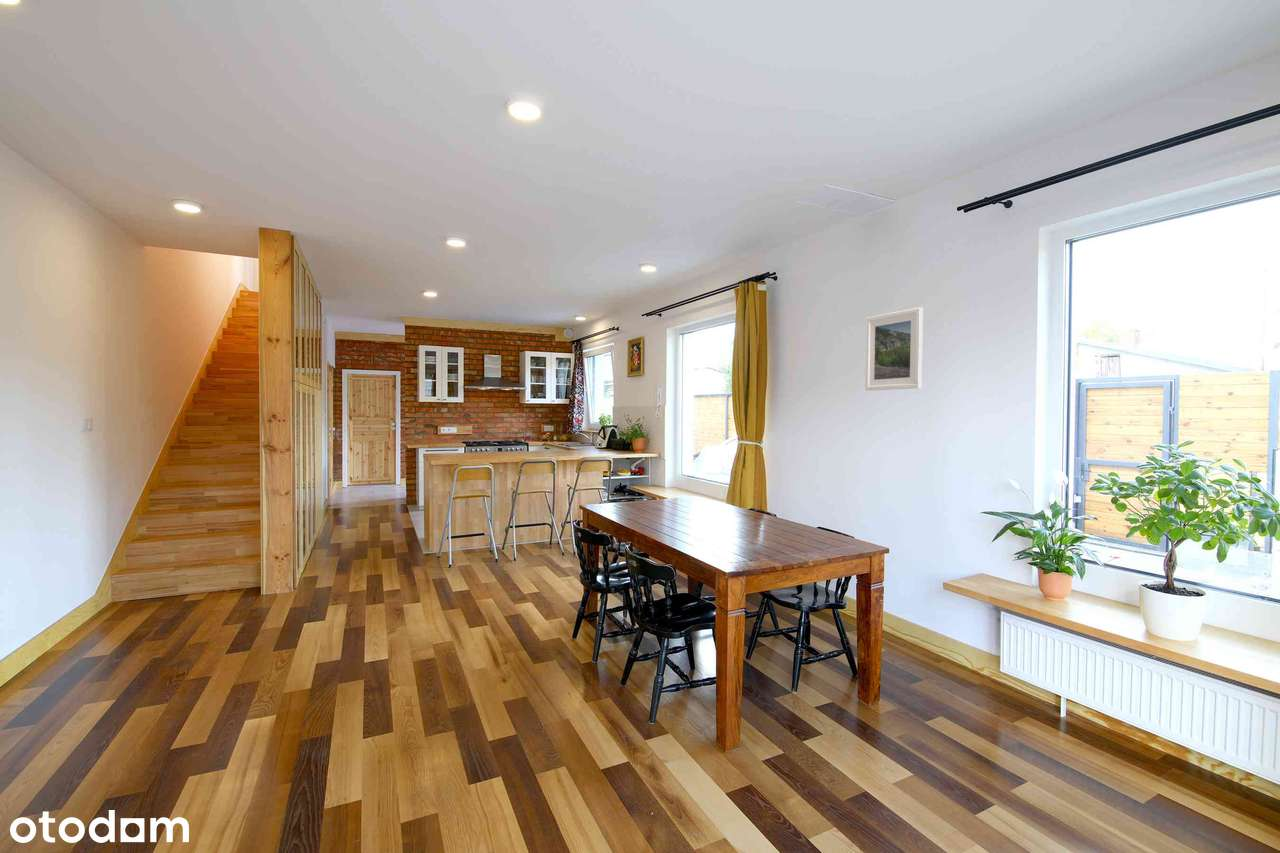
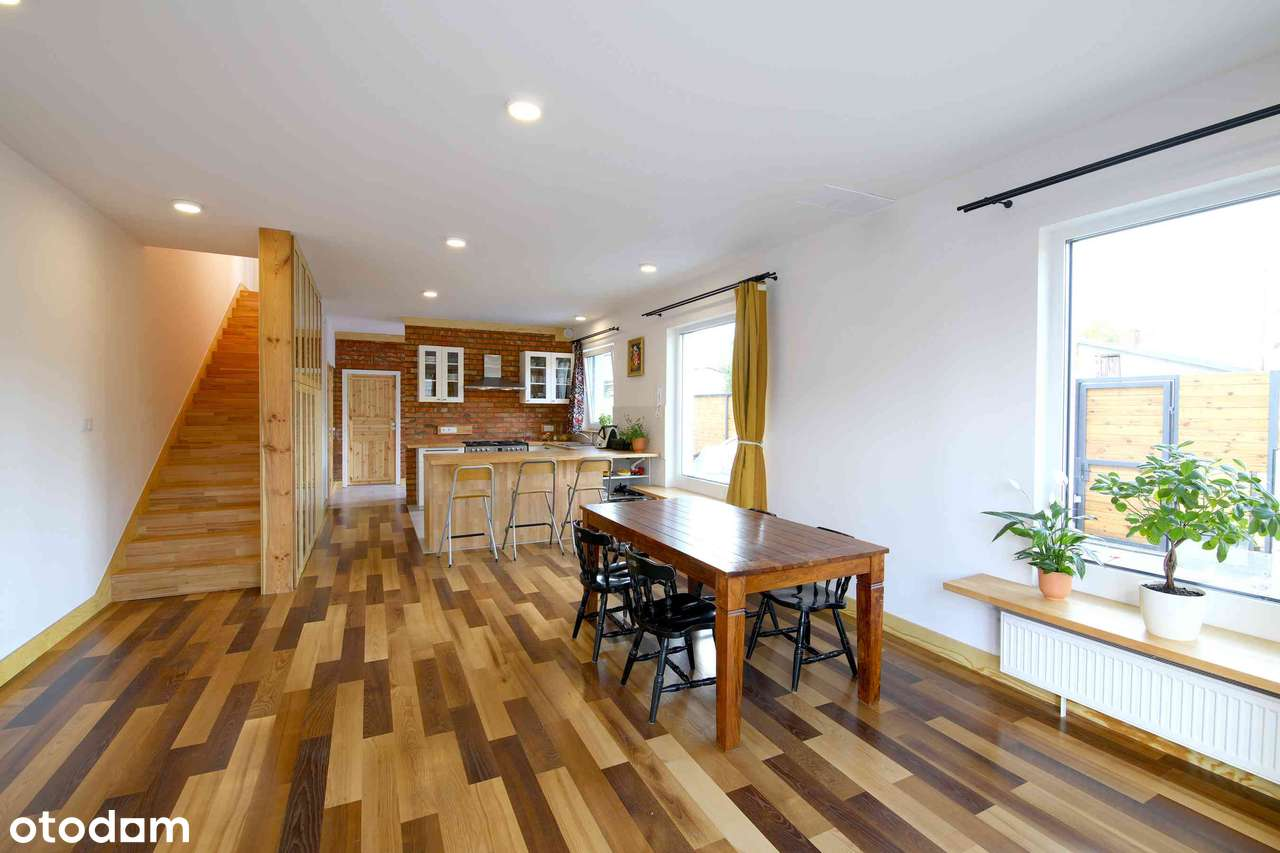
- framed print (892, 351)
